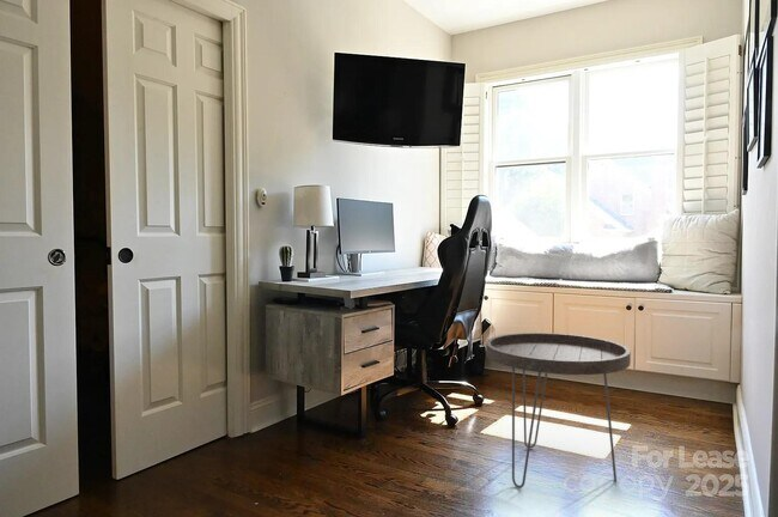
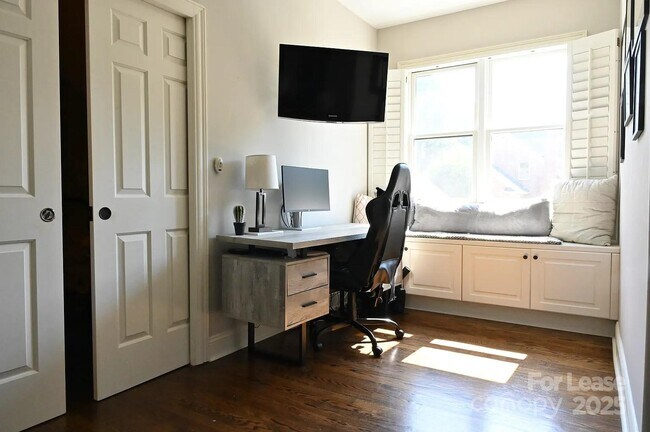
- side table (541, 408)
